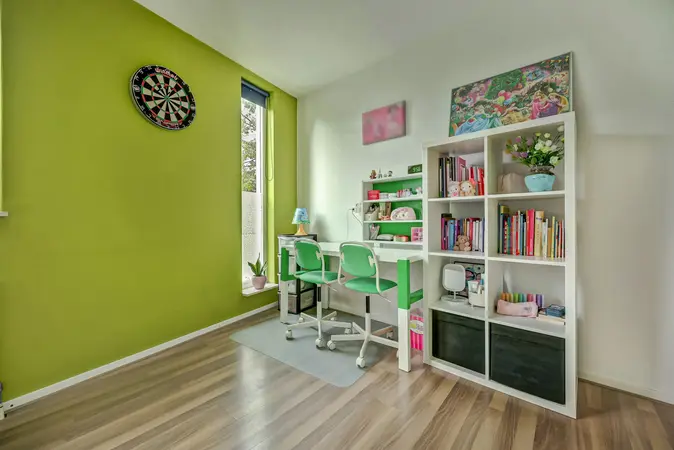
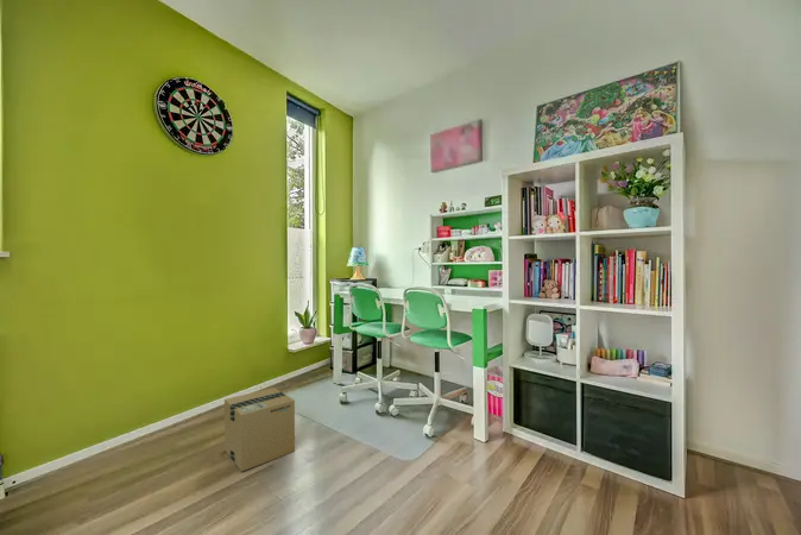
+ cardboard box (259, 424)
